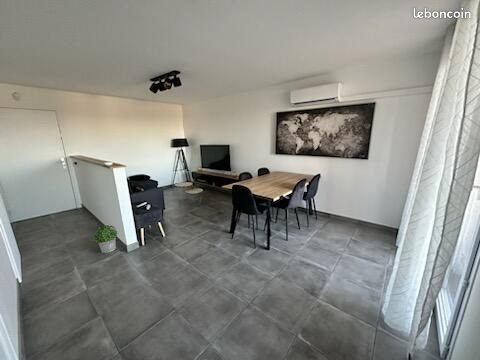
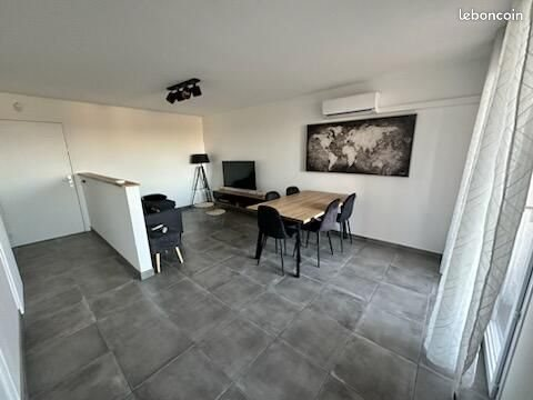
- potted plant (105, 238)
